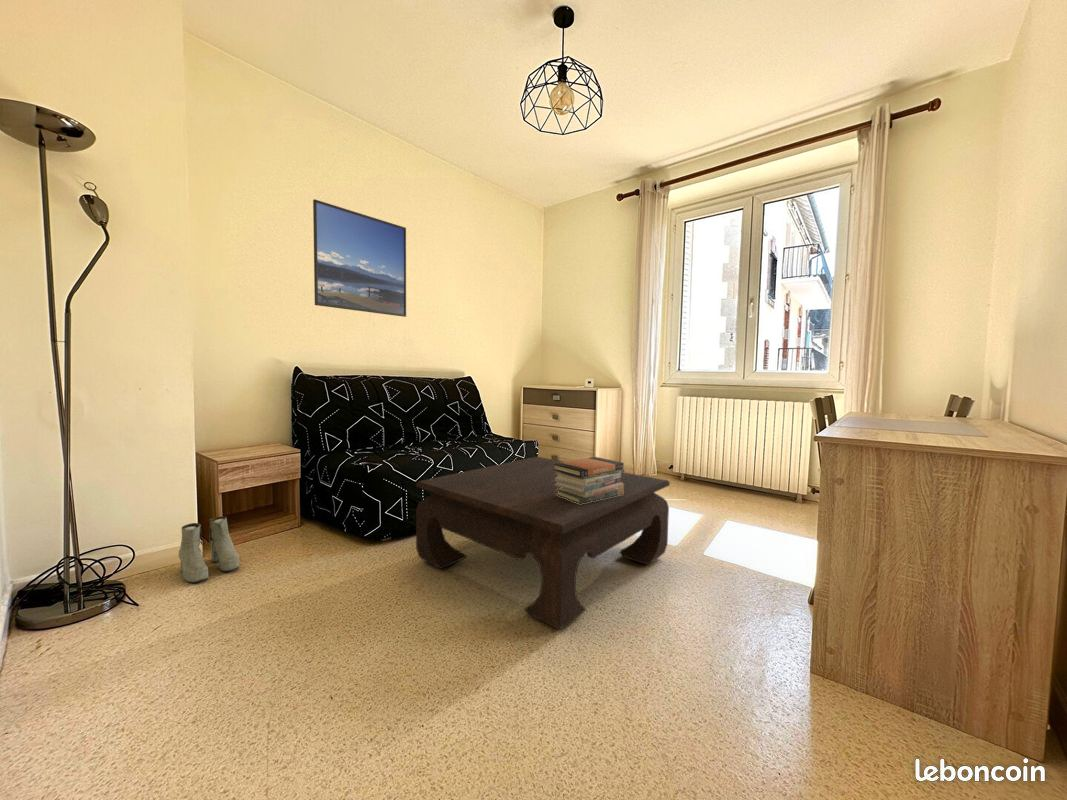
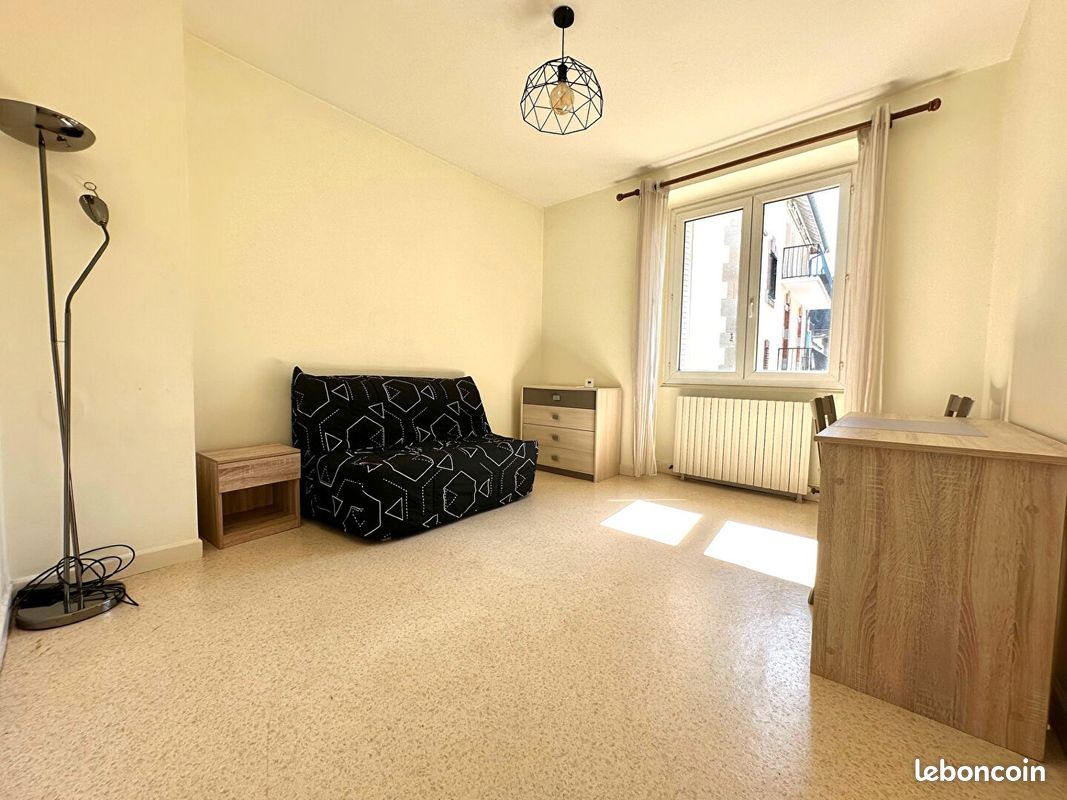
- coffee table (545, 520)
- book stack (588, 478)
- boots (211, 546)
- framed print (363, 263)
